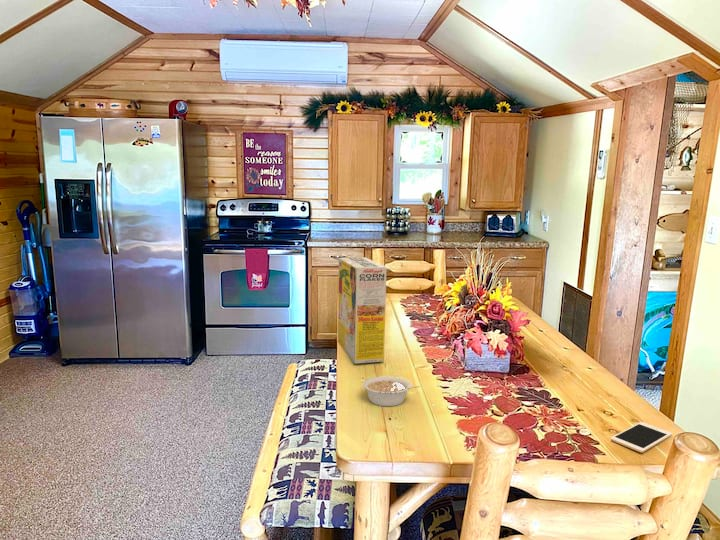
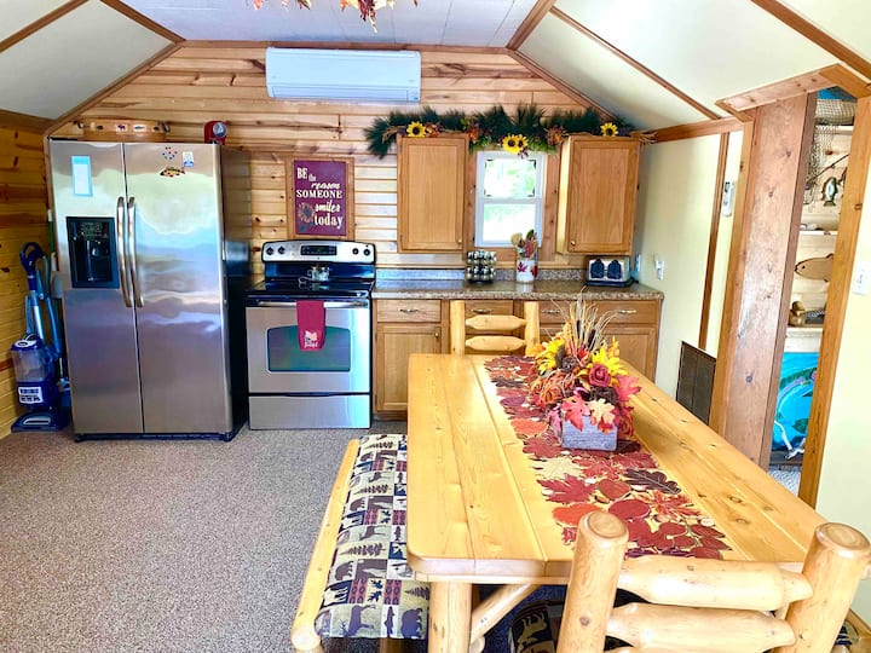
- legume (388, 390)
- cell phone (641, 436)
- cereal box (360, 307)
